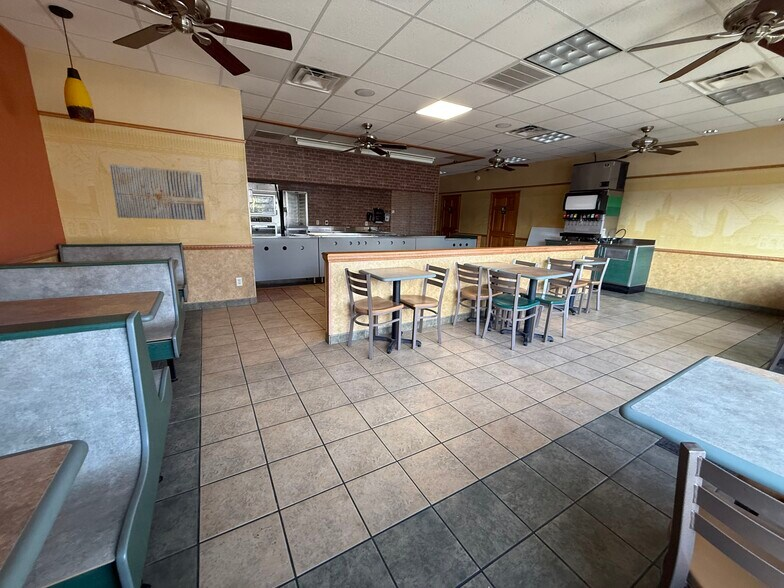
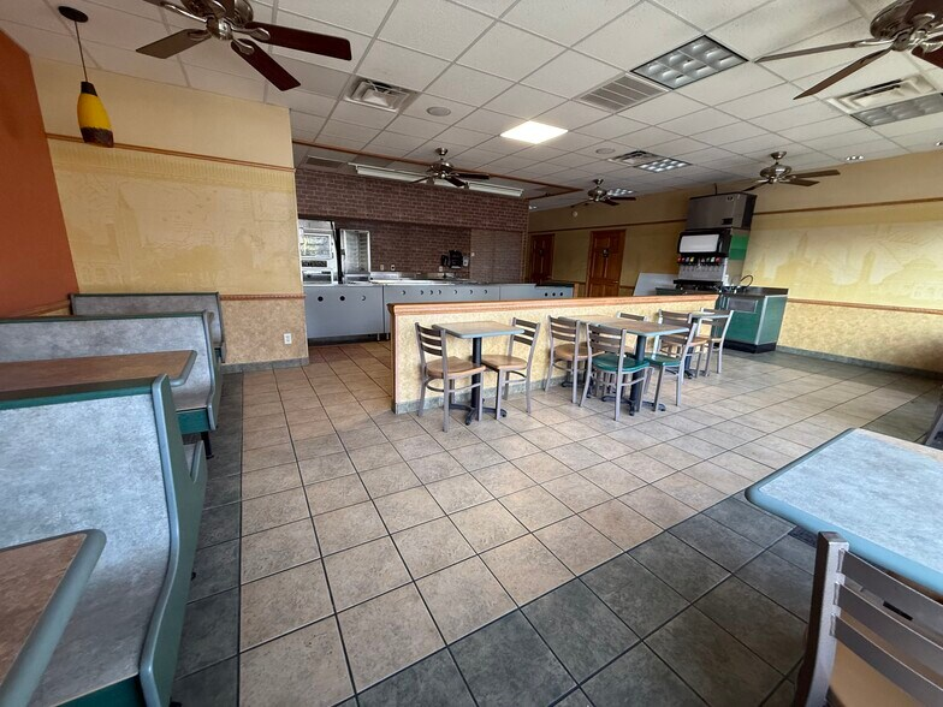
- wall art (161, 194)
